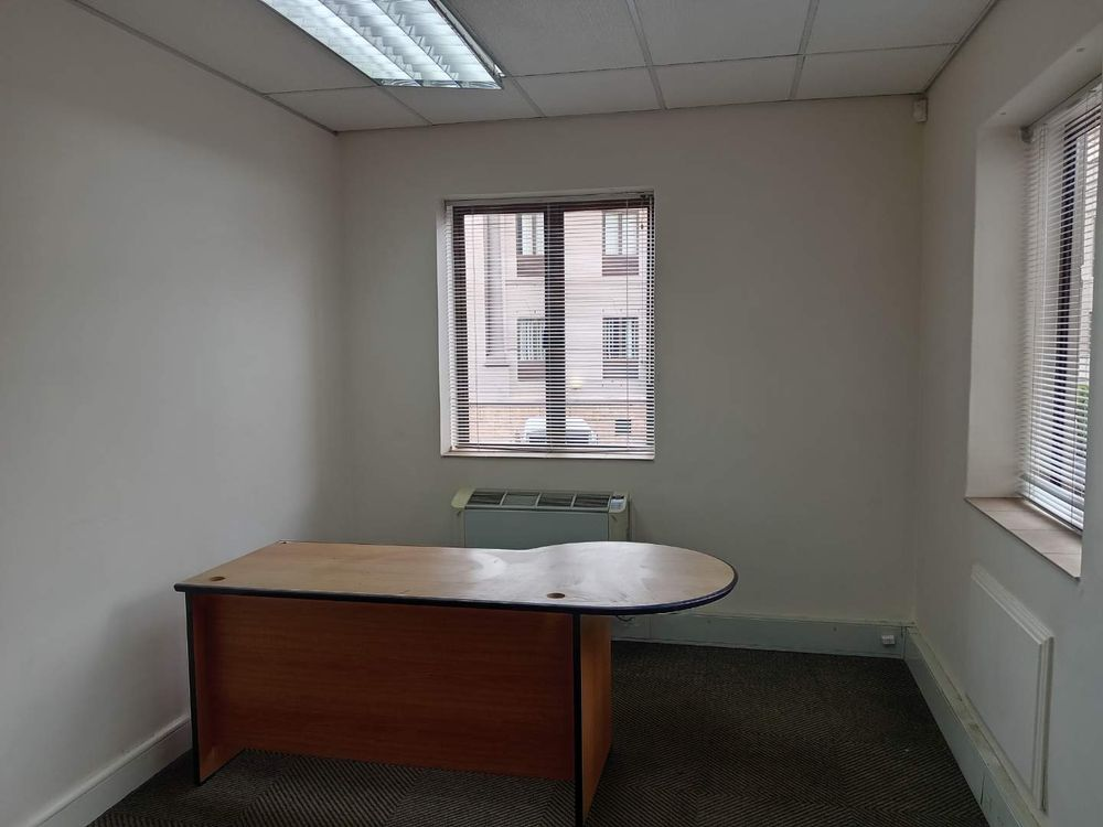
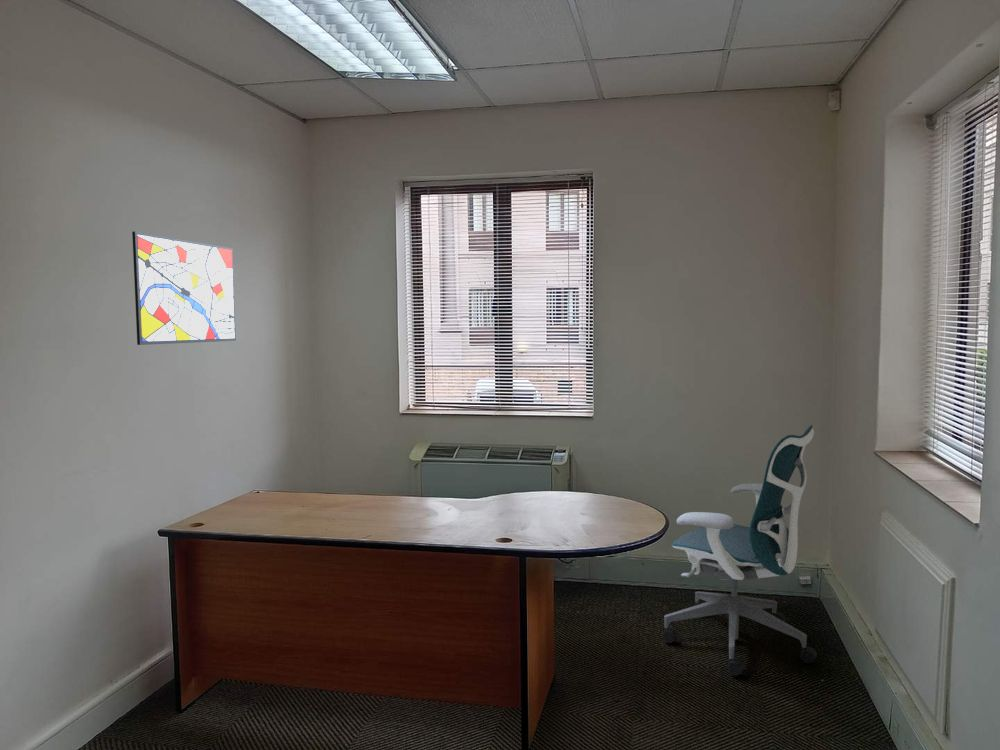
+ office chair (736, 534)
+ wall art (189, 291)
